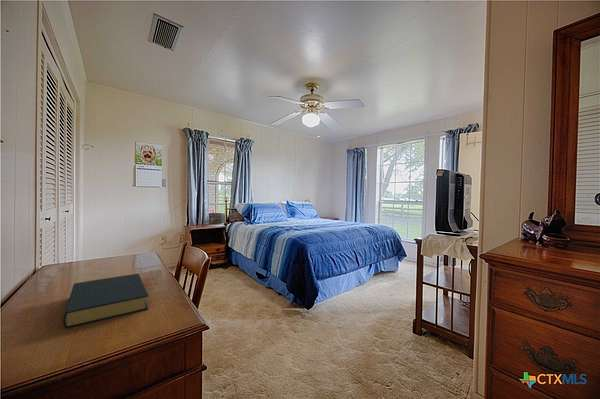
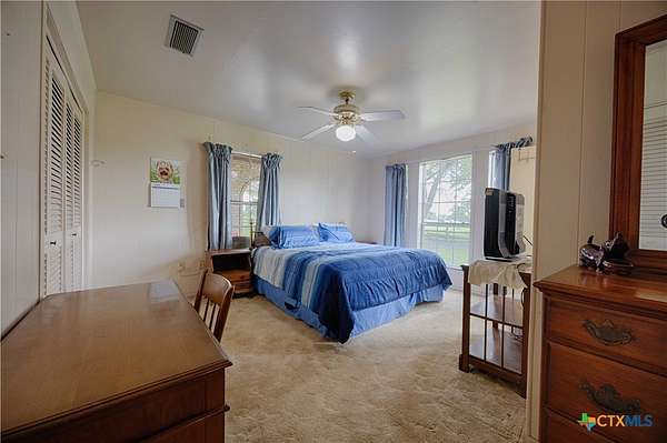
- hardback book (108, 295)
